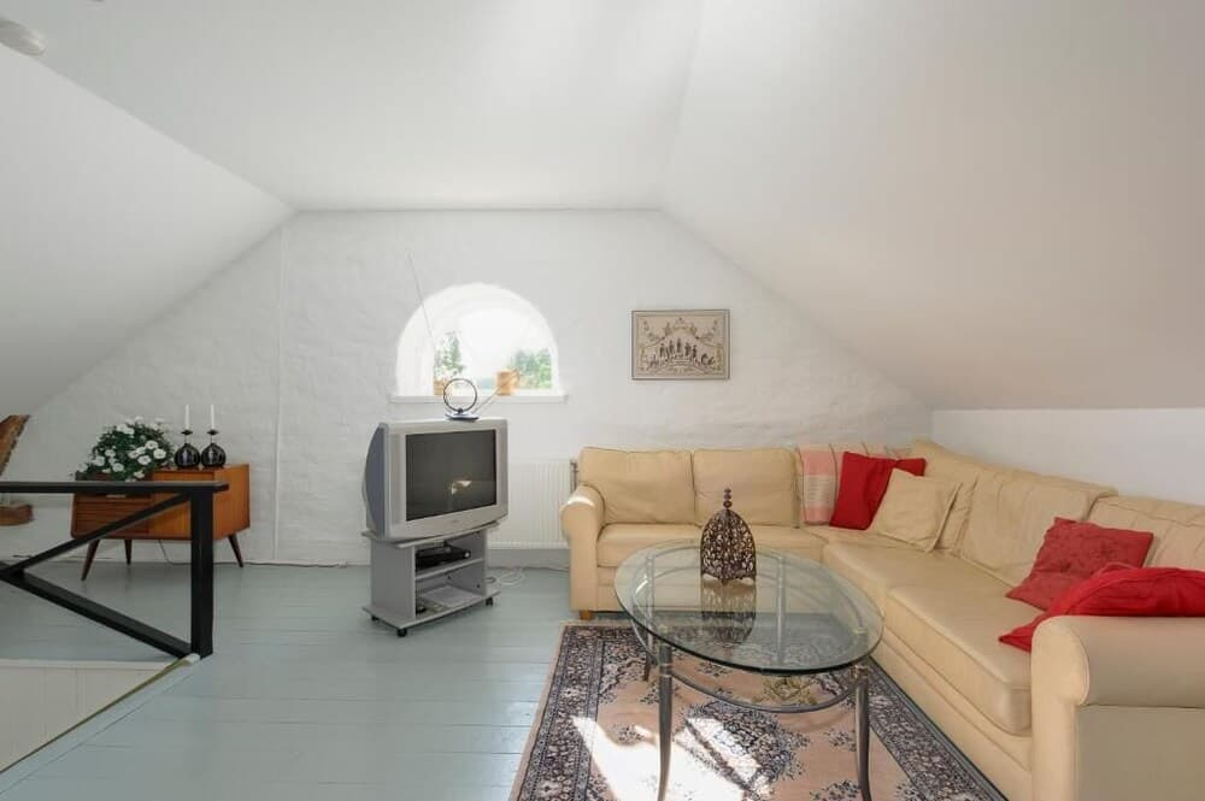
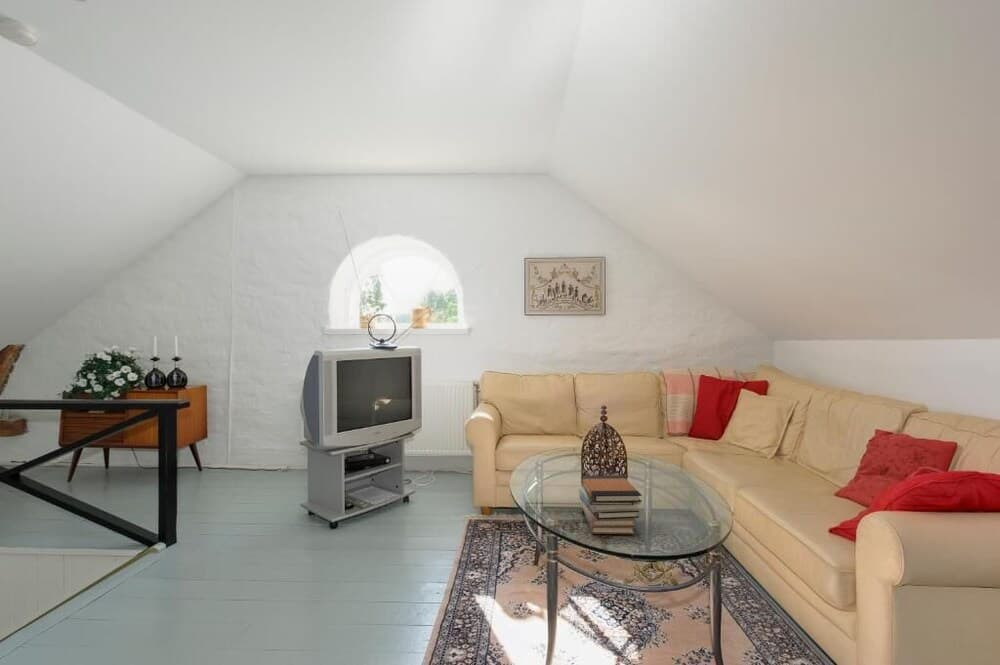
+ book stack (608, 502)
